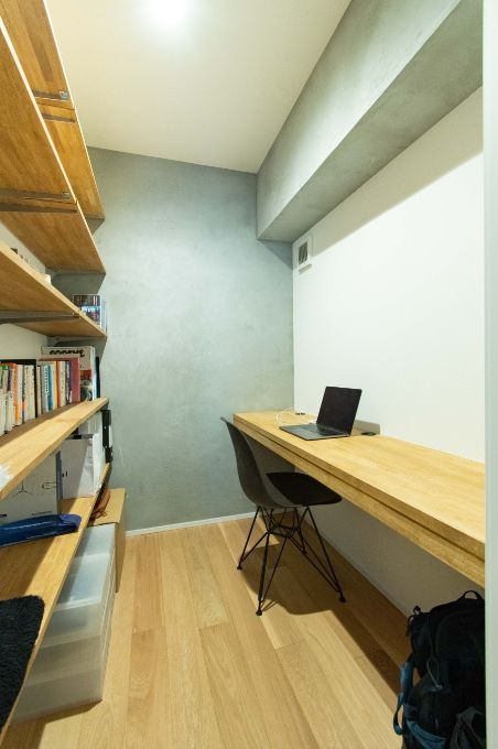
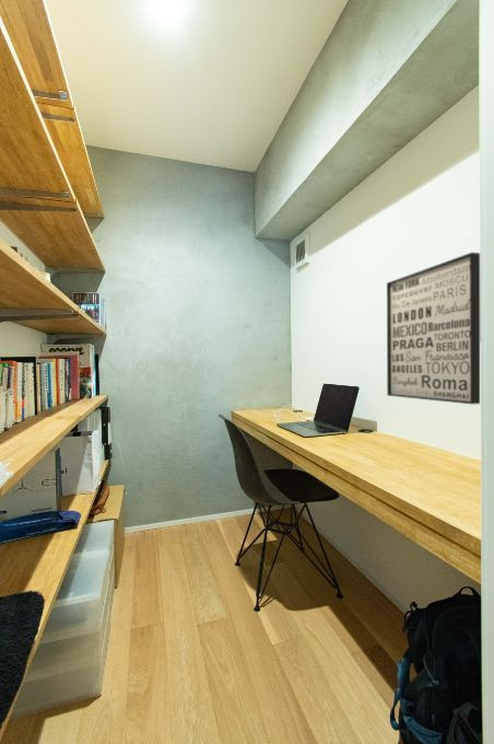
+ wall art (426, 334)
